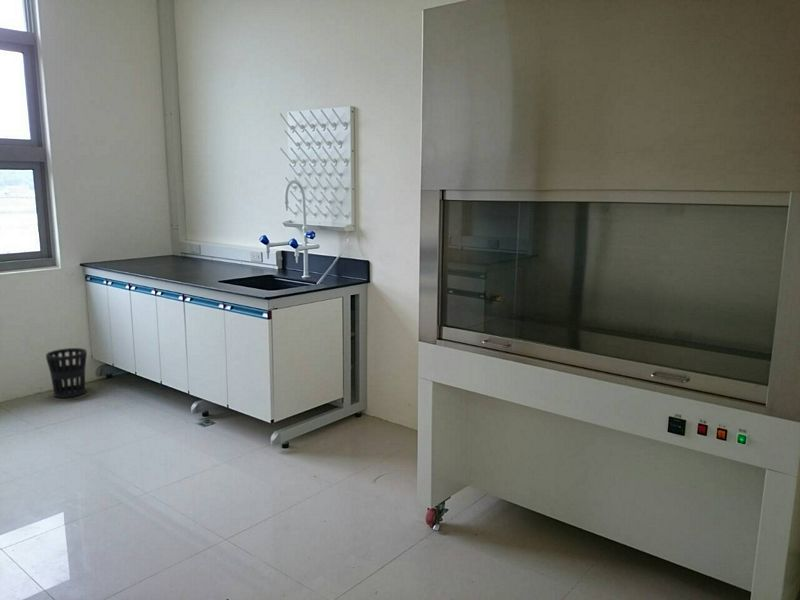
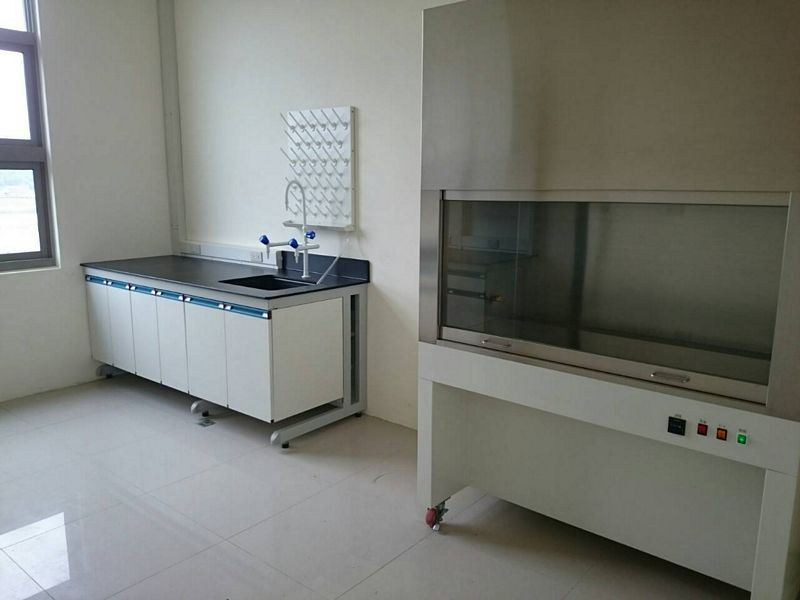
- wastebasket (68, 373)
